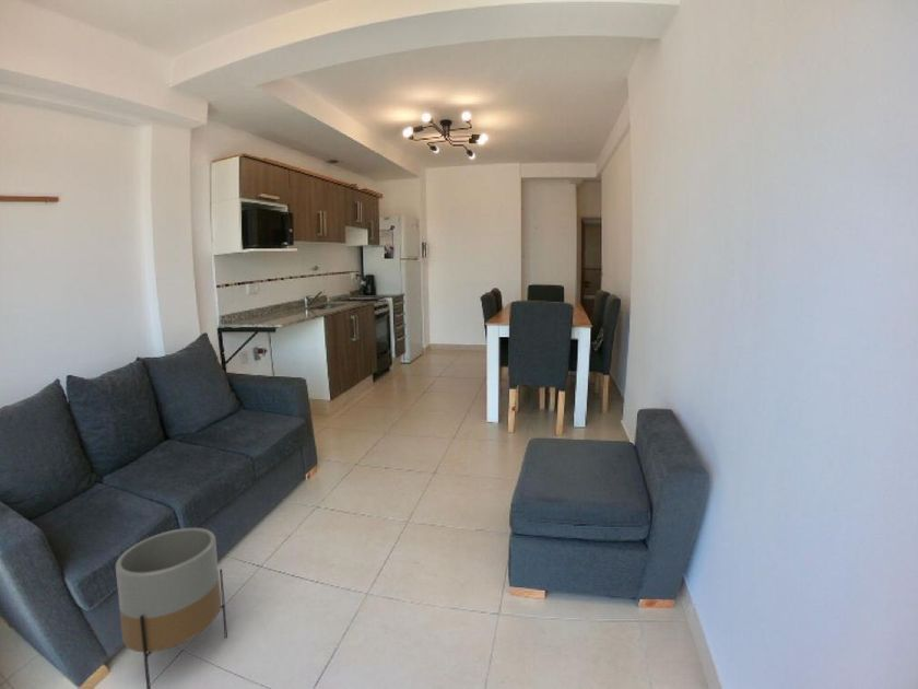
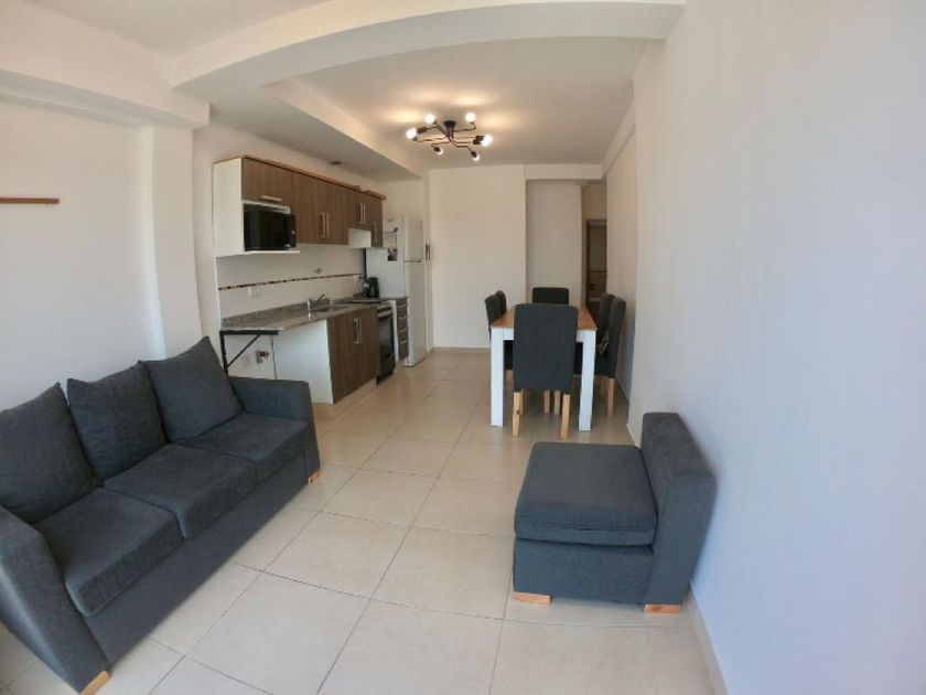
- planter (170, 604)
